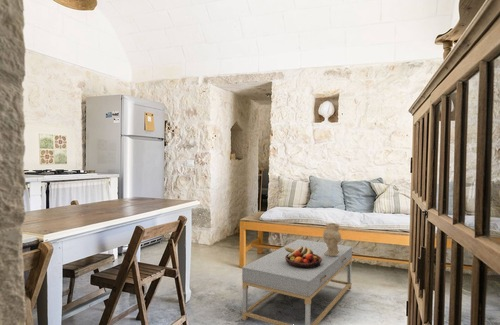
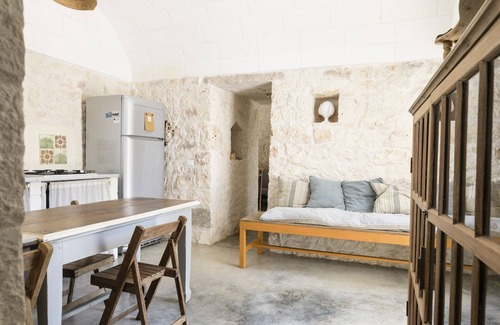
- fruit bowl (303, 255)
- coffee table (303, 279)
- decorative vase (332, 239)
